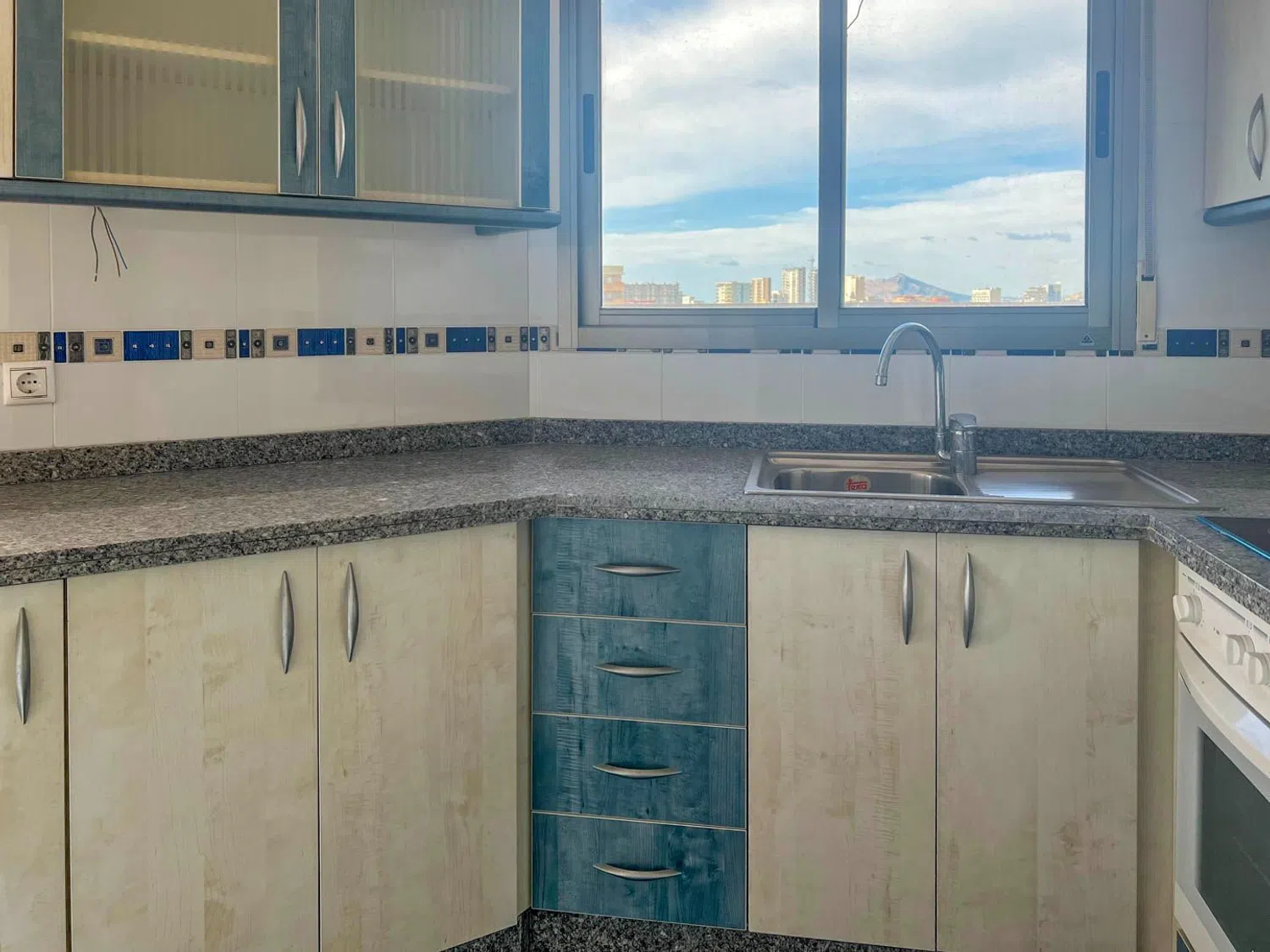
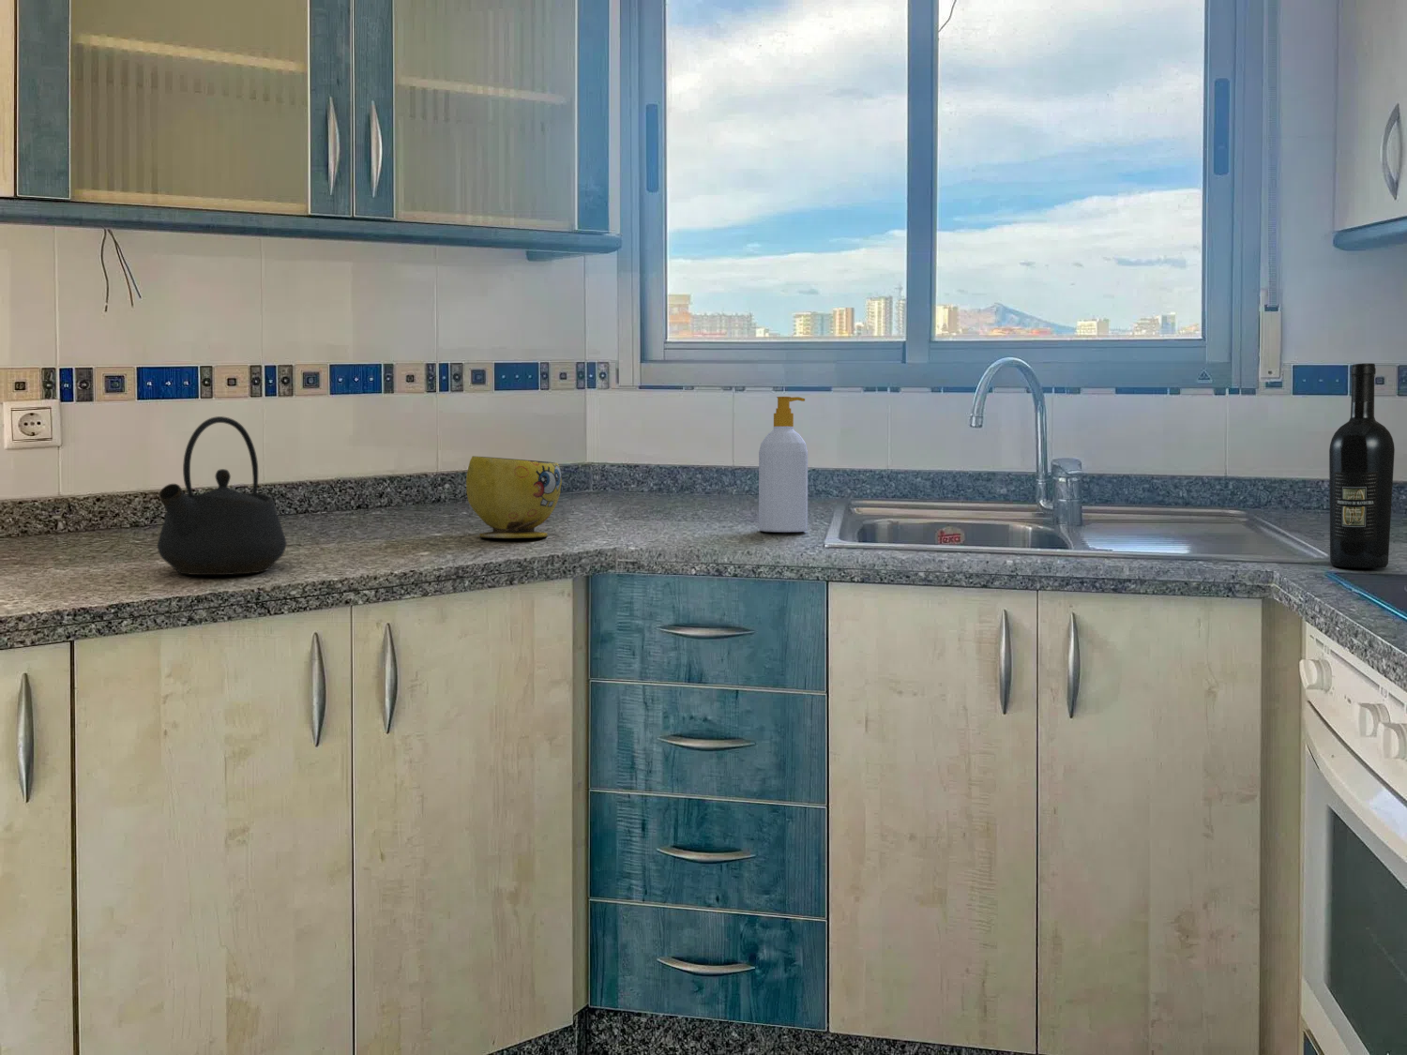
+ kettle (215, 494)
+ soap bottle (784, 463)
+ wine bottle (1362, 465)
+ bowl (514, 496)
